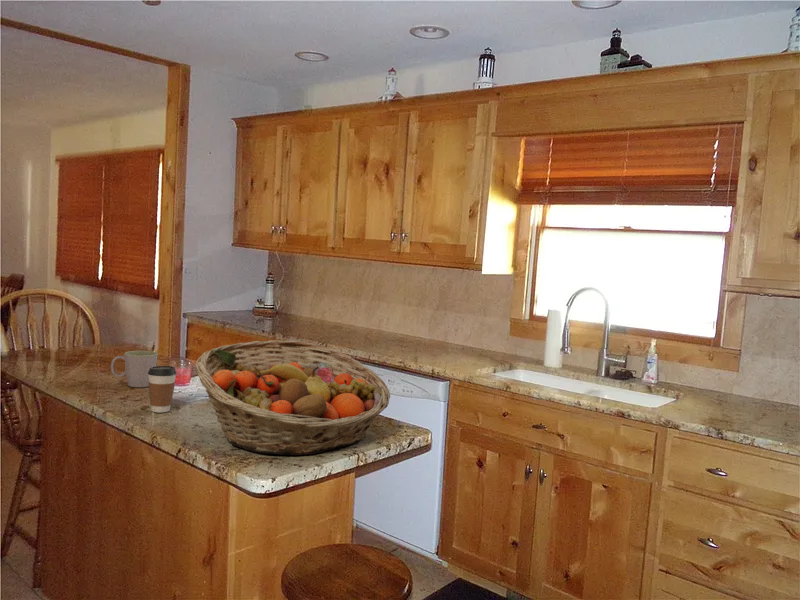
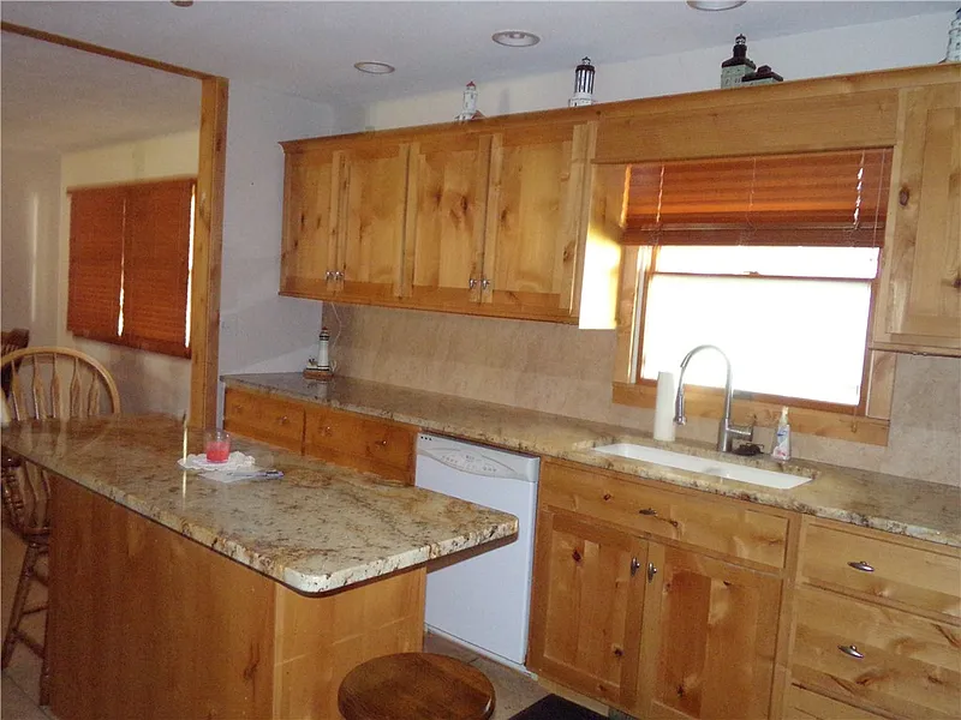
- coffee cup (161, 388)
- fruit basket (296, 393)
- mug (134, 369)
